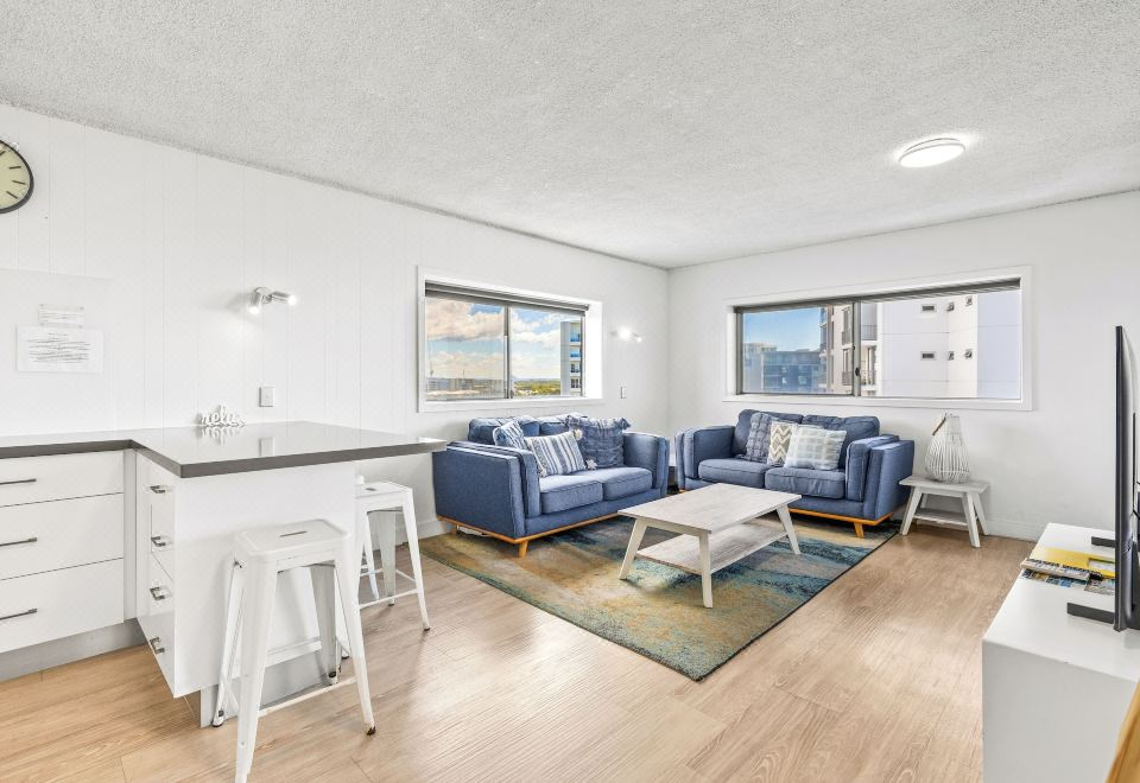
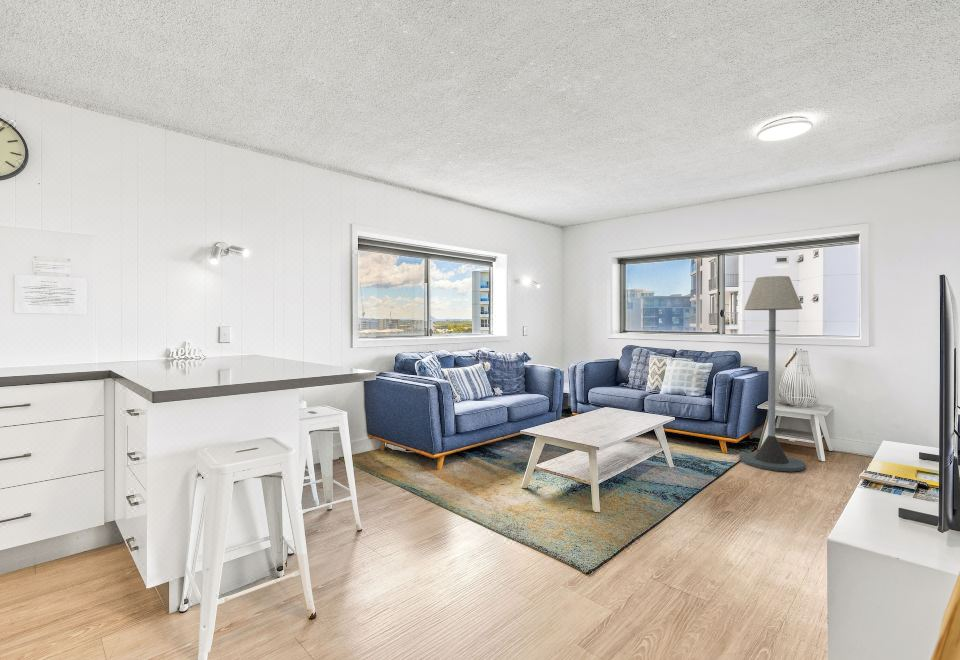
+ floor lamp (772, 370)
